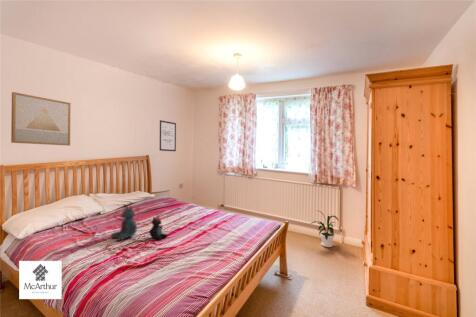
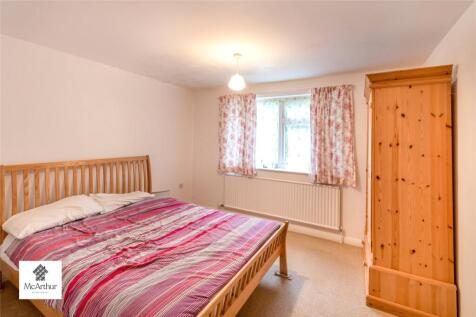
- stuffed animal (124, 221)
- house plant (325, 228)
- teddy bear (158, 227)
- wall art (168, 136)
- wall art (43, 121)
